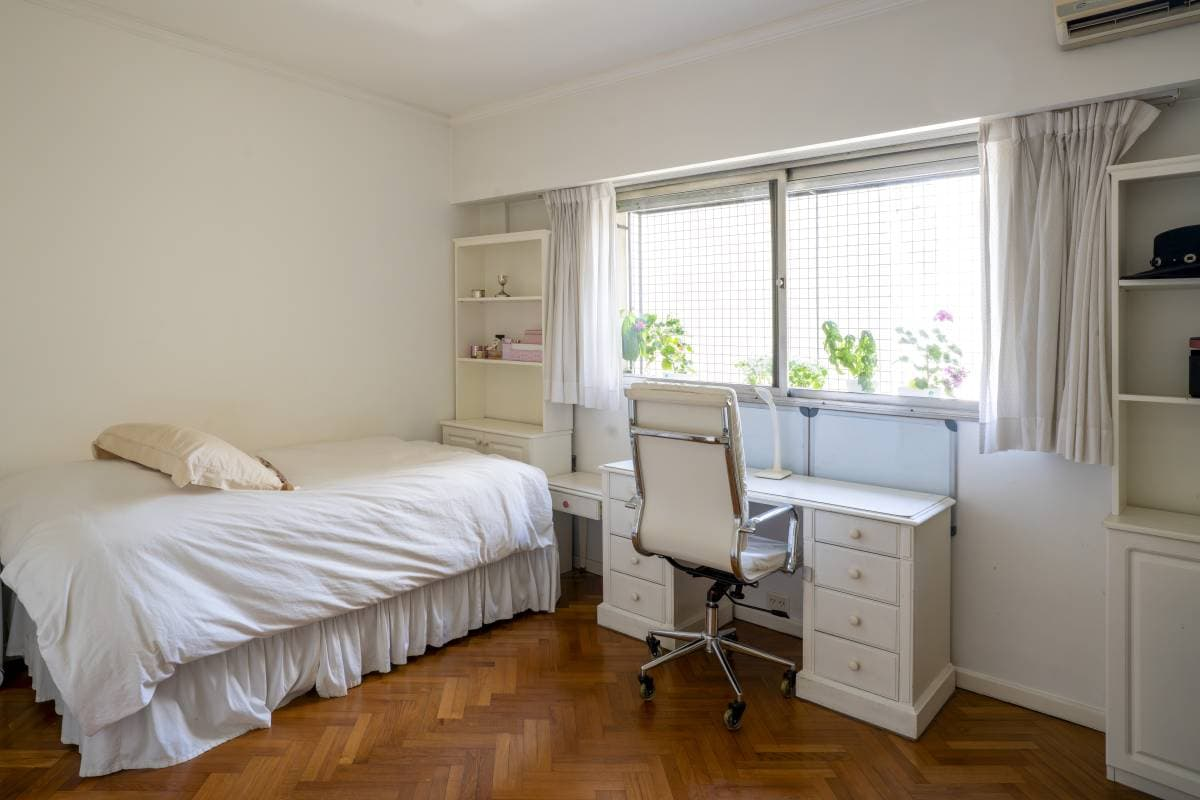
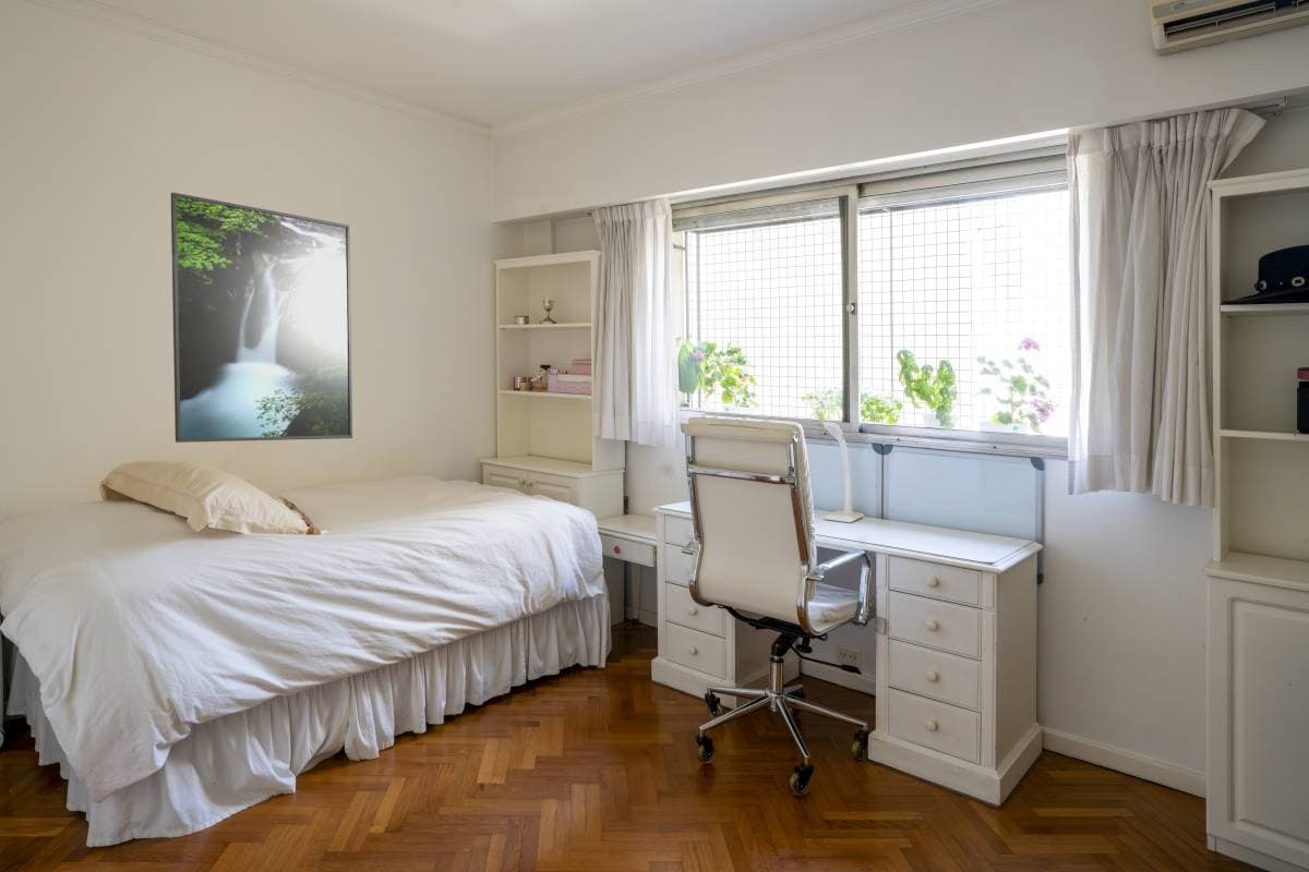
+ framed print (268, 325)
